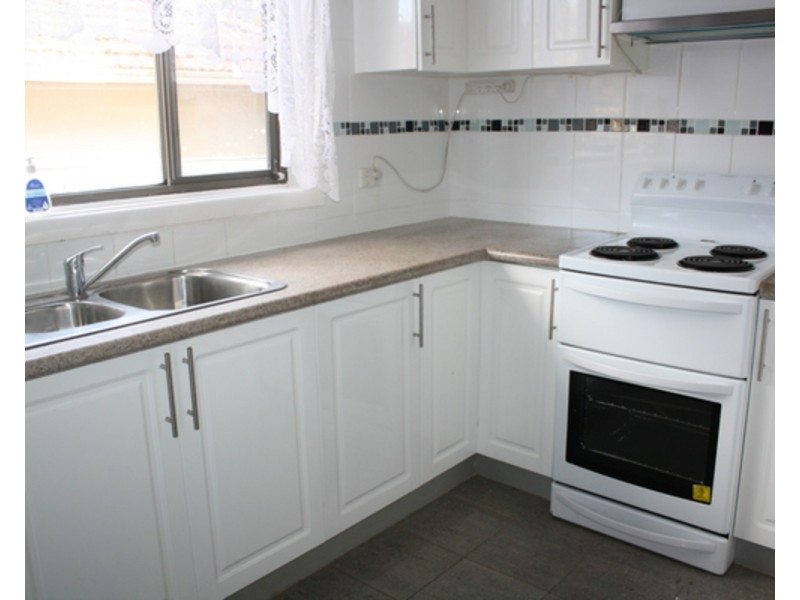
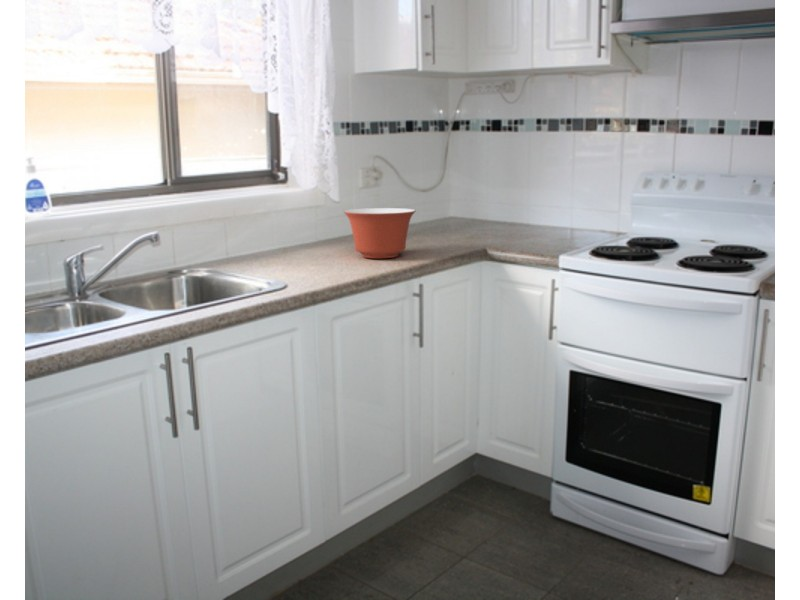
+ mixing bowl (380, 233)
